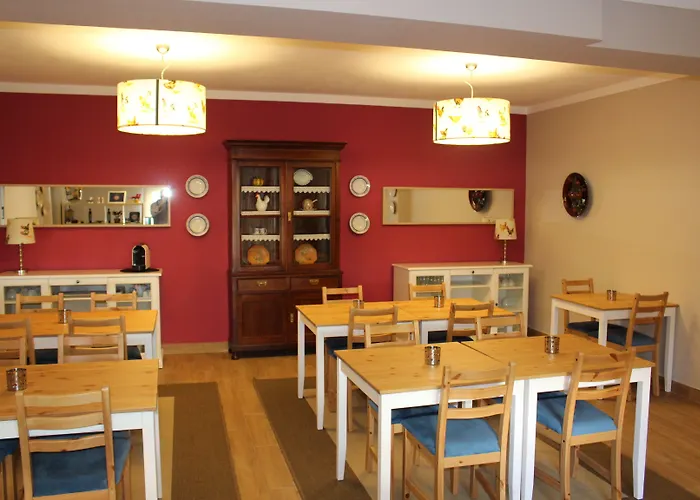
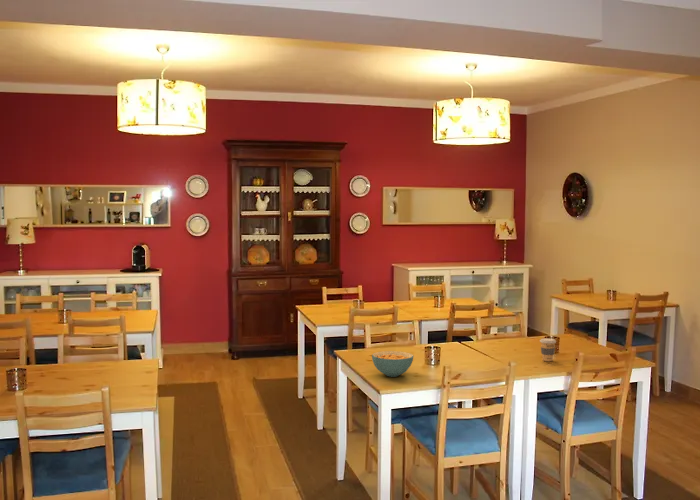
+ cereal bowl (392, 365)
+ coffee cup (547, 349)
